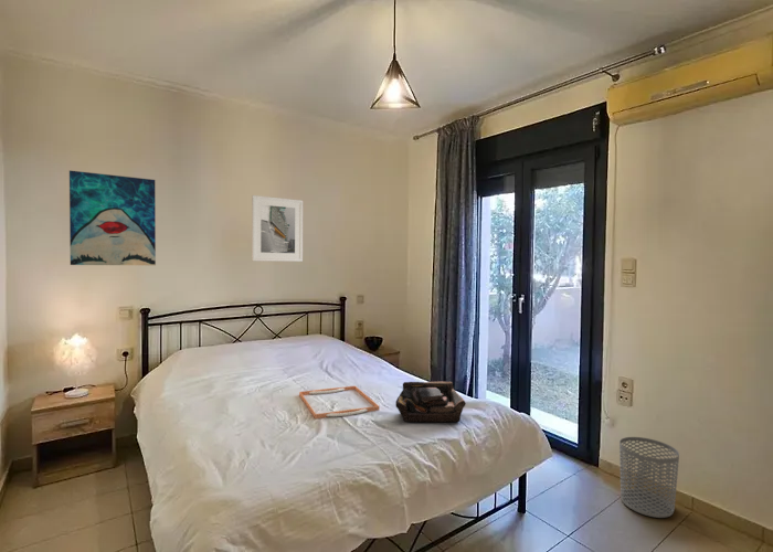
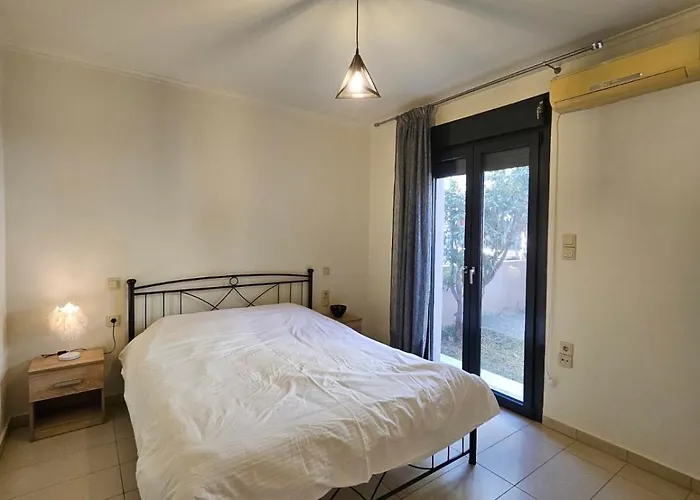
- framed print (277, 230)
- tote bag (430, 402)
- serving tray (337, 391)
- waste bin (647, 476)
- wall art (114, 220)
